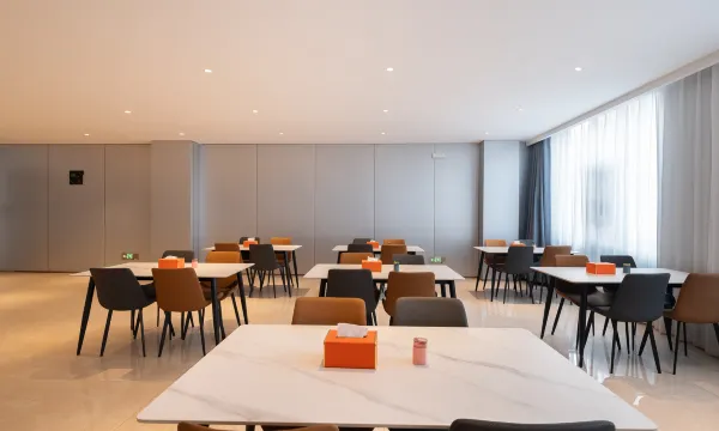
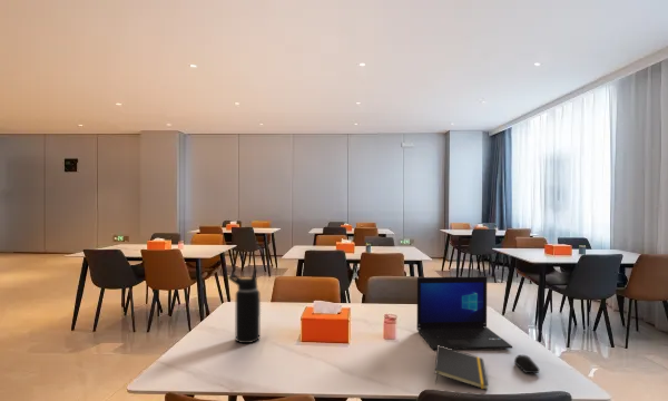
+ notepad (460, 365)
+ water bottle (244, 304)
+ computer mouse (525, 362)
+ laptop (461, 311)
